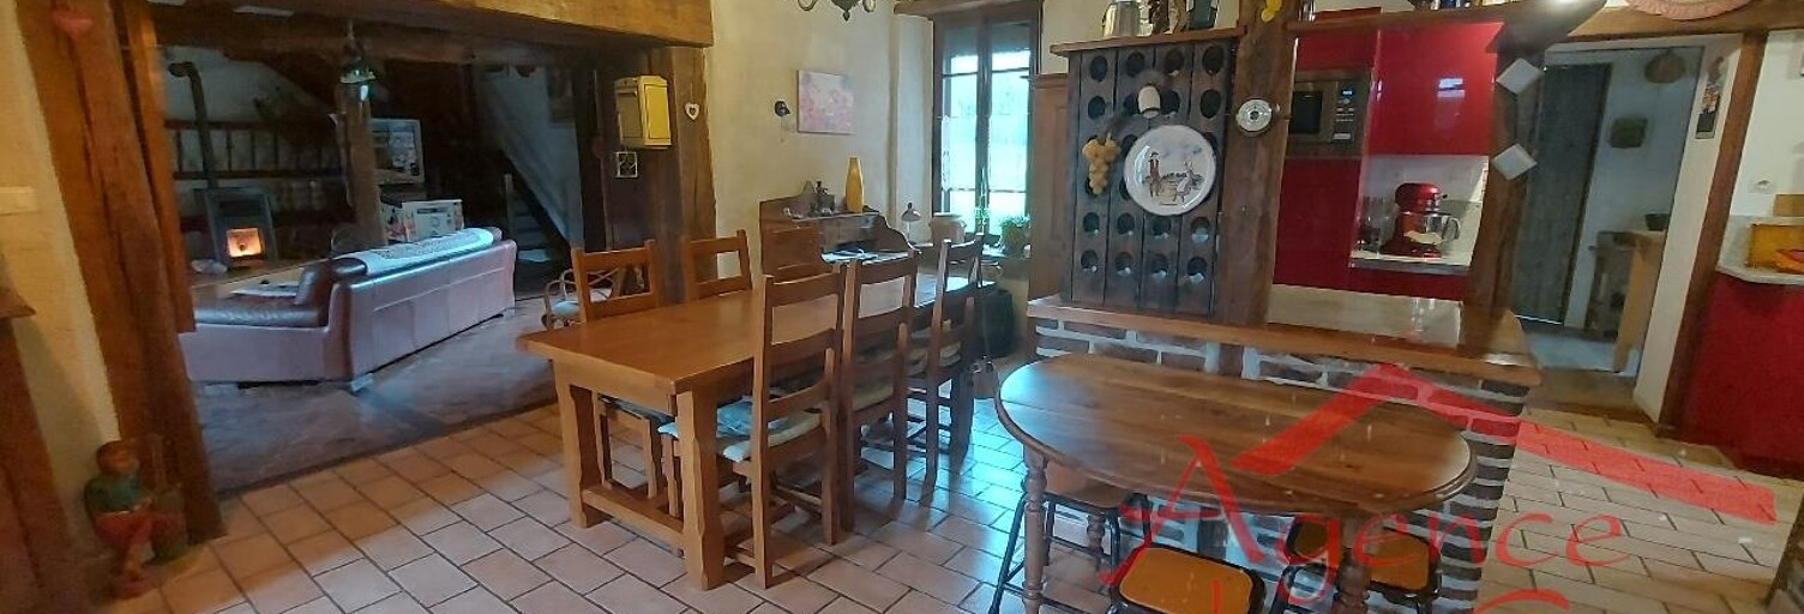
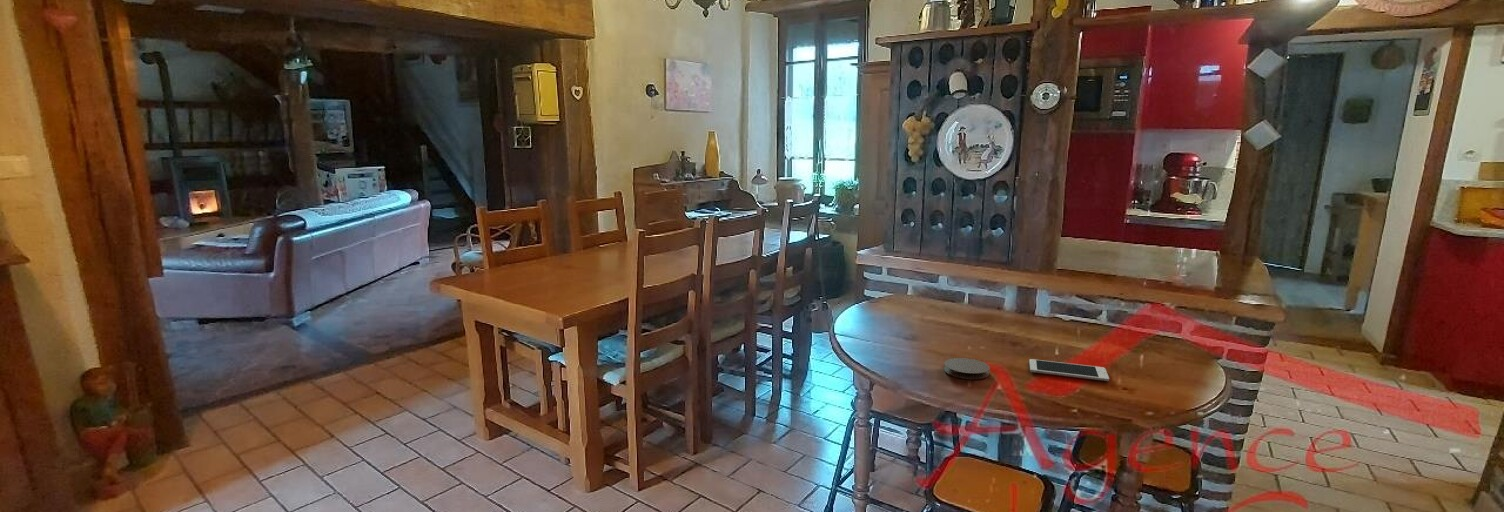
+ cell phone (1067, 369)
+ coaster (966, 368)
